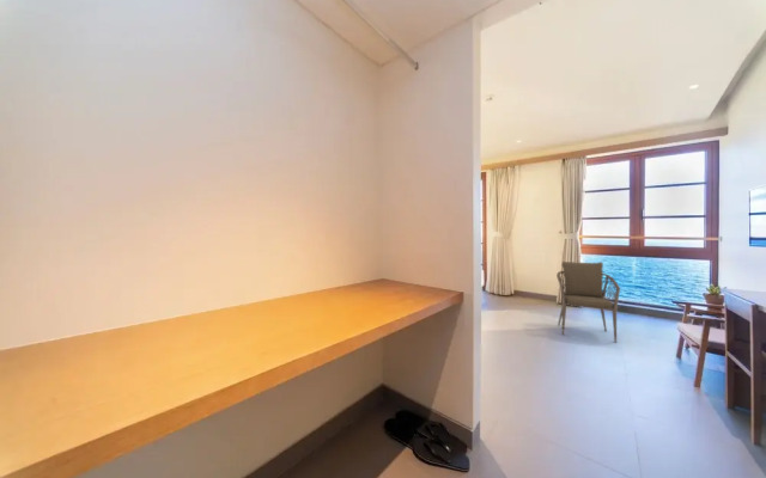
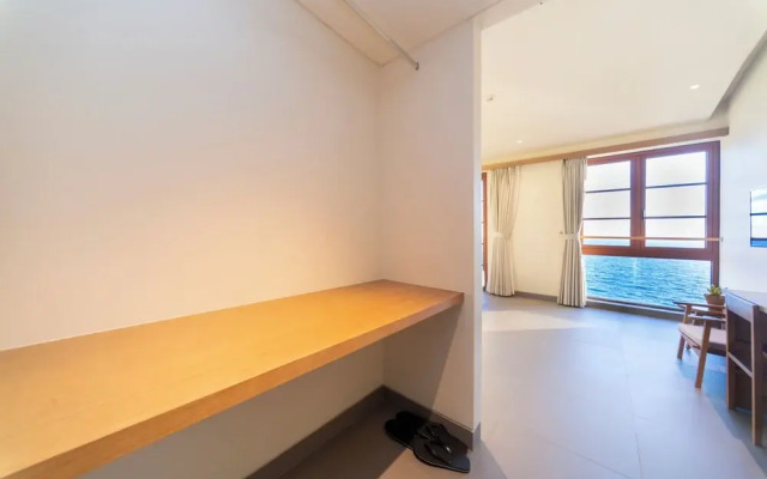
- armchair (584, 298)
